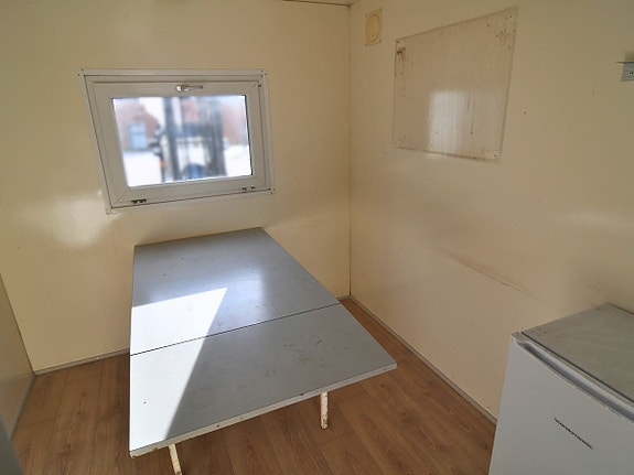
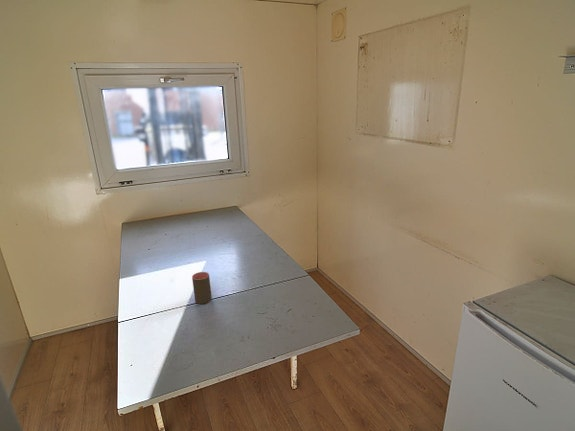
+ cup (202, 287)
